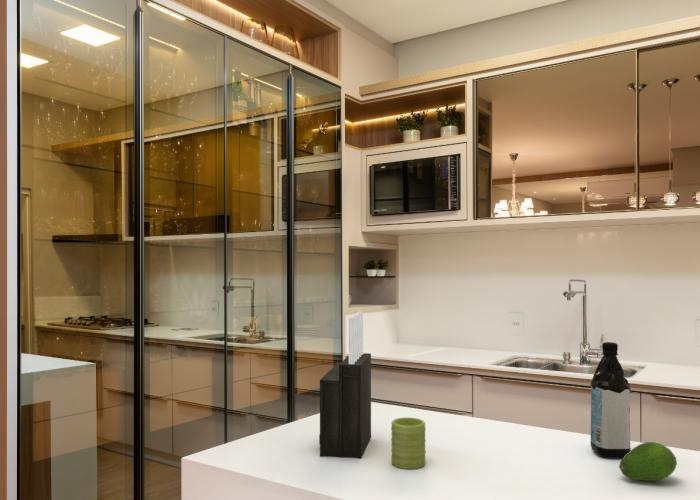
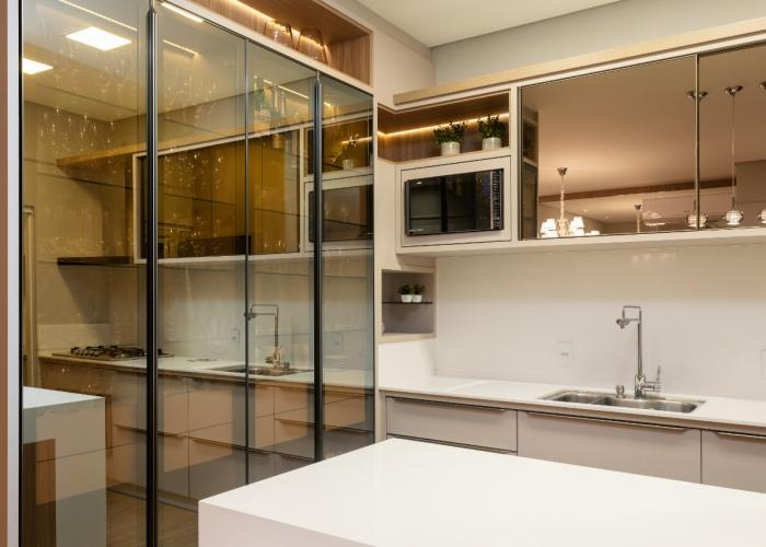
- knife block (342, 380)
- fruit (647, 460)
- water bottle (610, 398)
- mug (408, 440)
